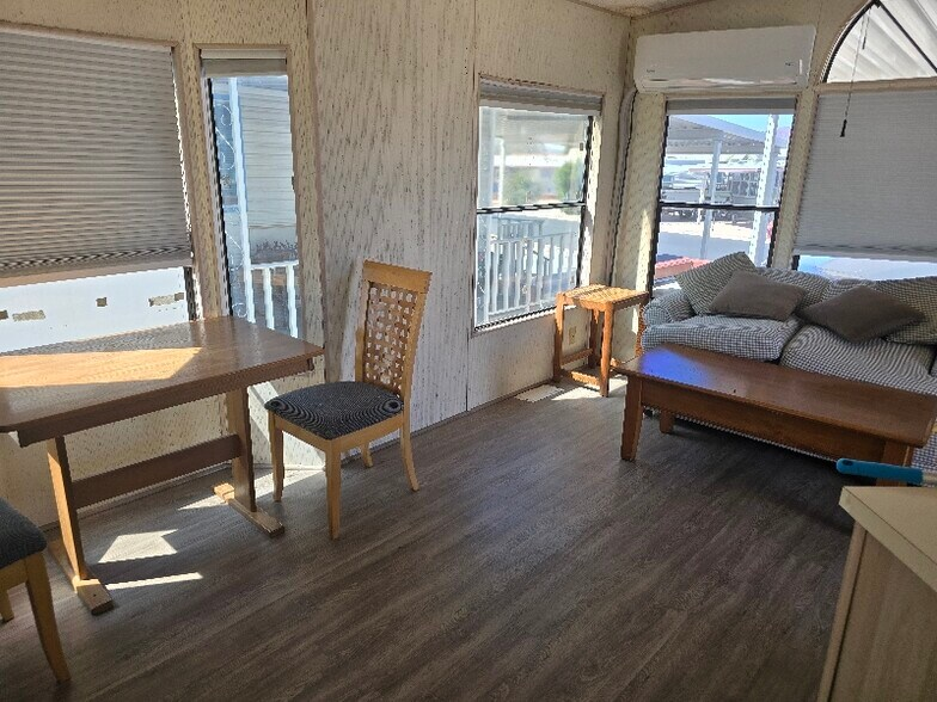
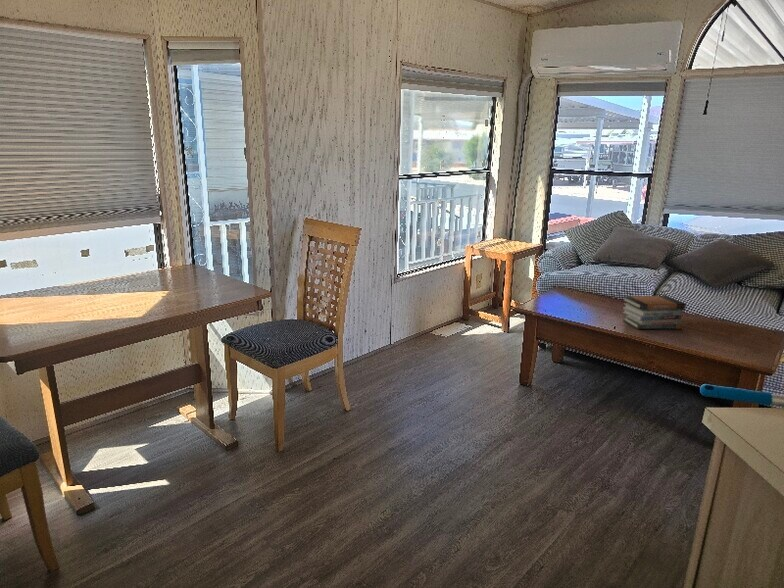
+ book stack (652, 312)
